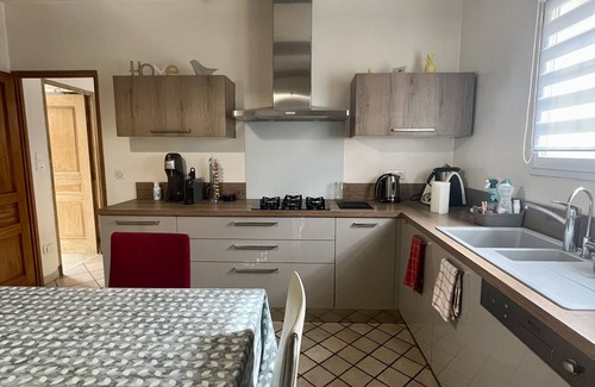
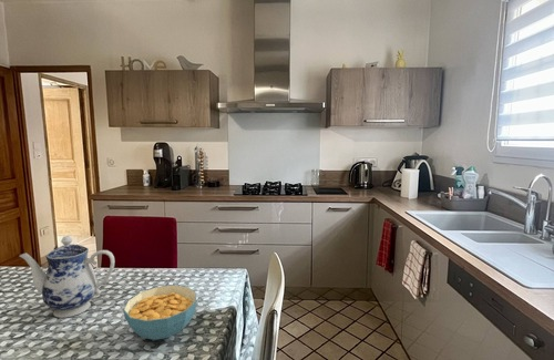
+ teapot (69, 272)
+ cereal bowl (162, 317)
